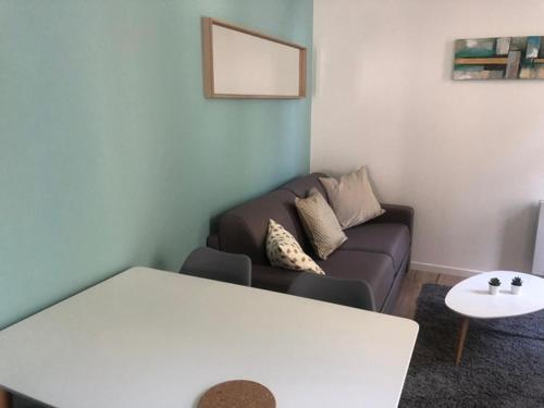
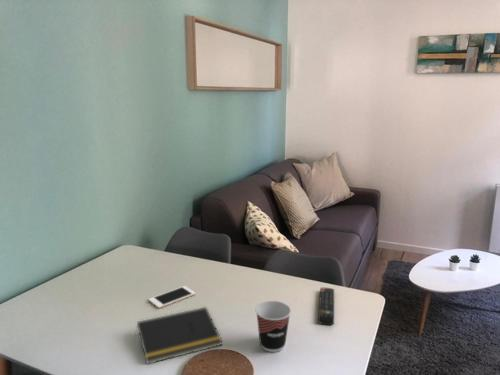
+ cell phone (172, 296)
+ remote control (326, 304)
+ notepad (179, 333)
+ cup (272, 327)
